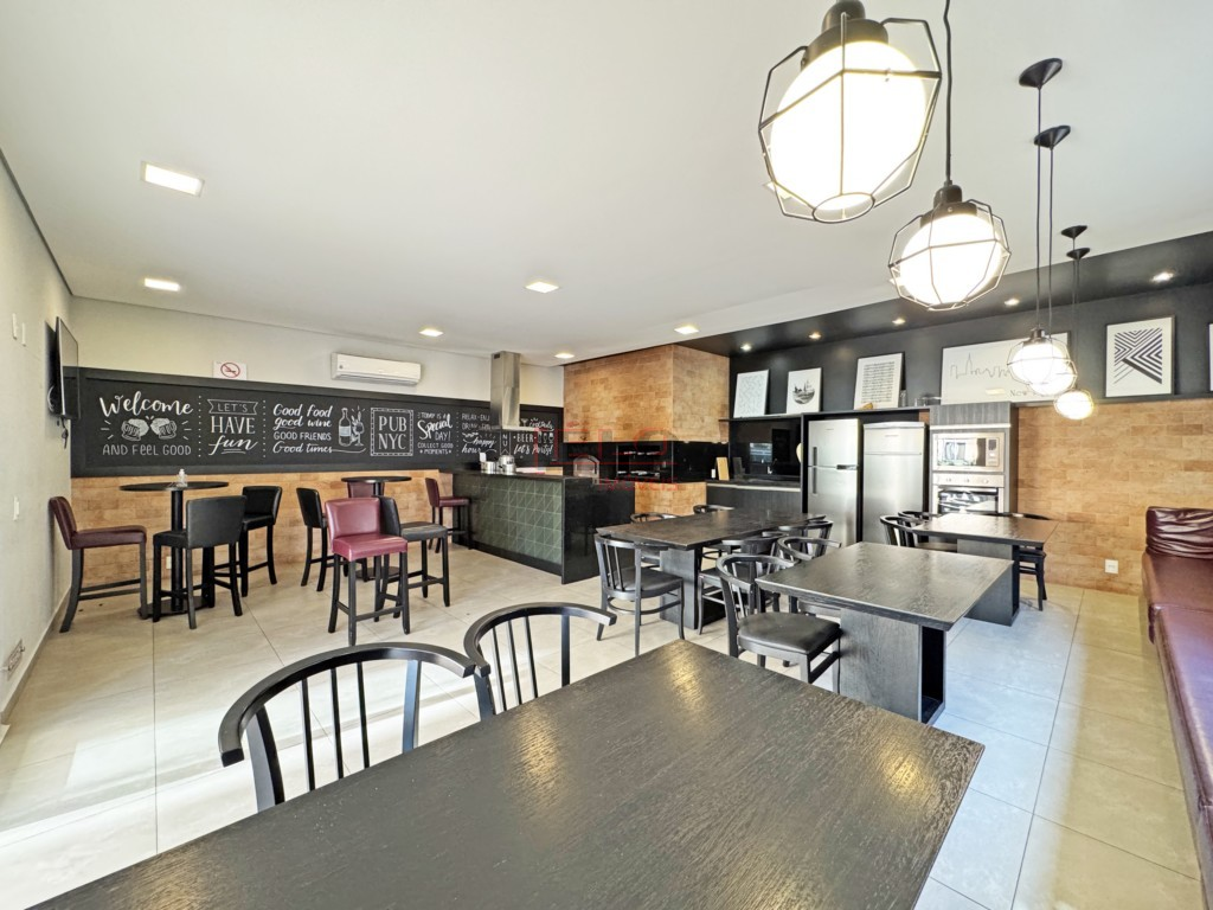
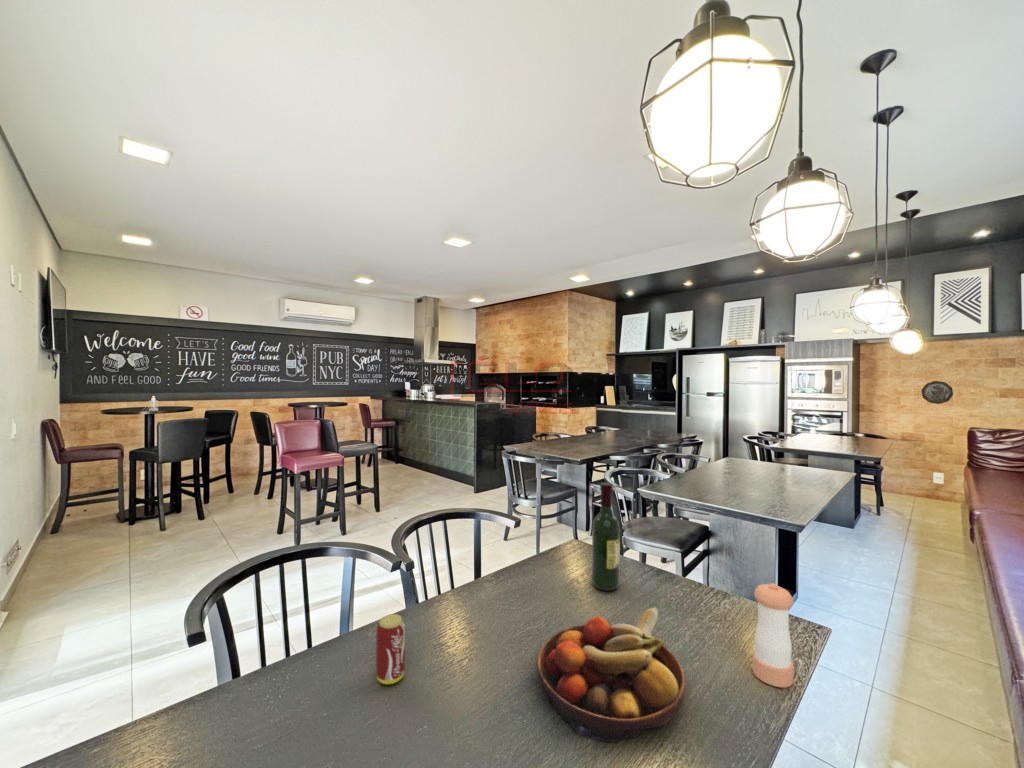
+ wine bottle (605, 534)
+ beverage can (390, 648)
+ pepper shaker (773, 629)
+ fruit bowl (608, 657)
+ decorative plate (937, 392)
